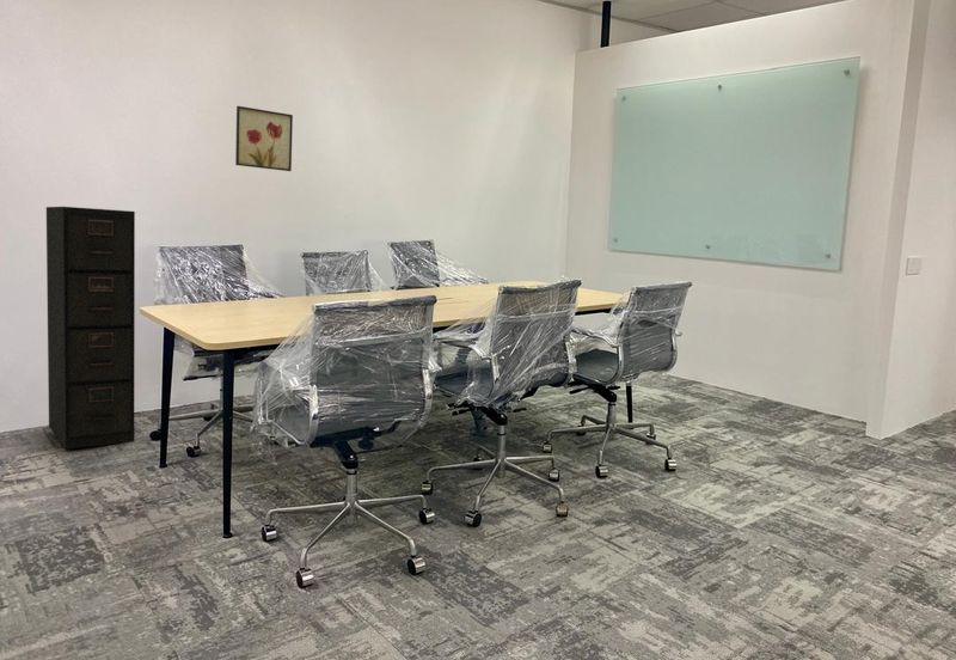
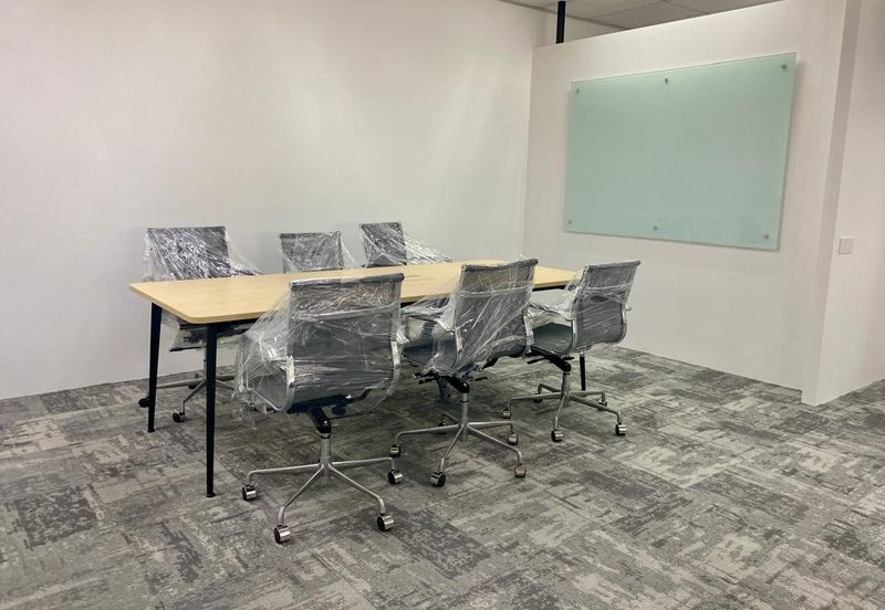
- wall art (264, 139)
- filing cabinet (90, 323)
